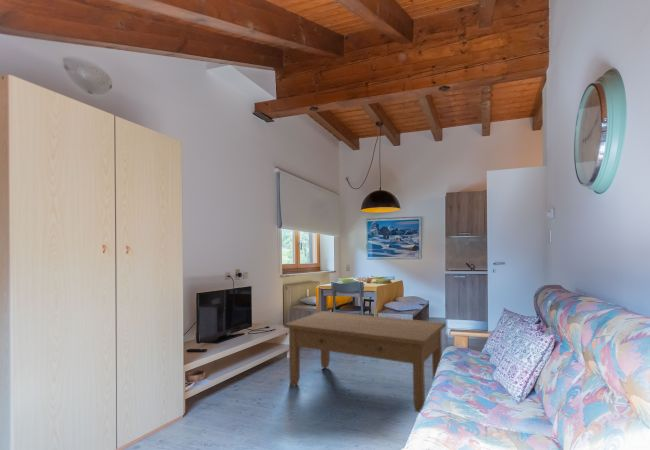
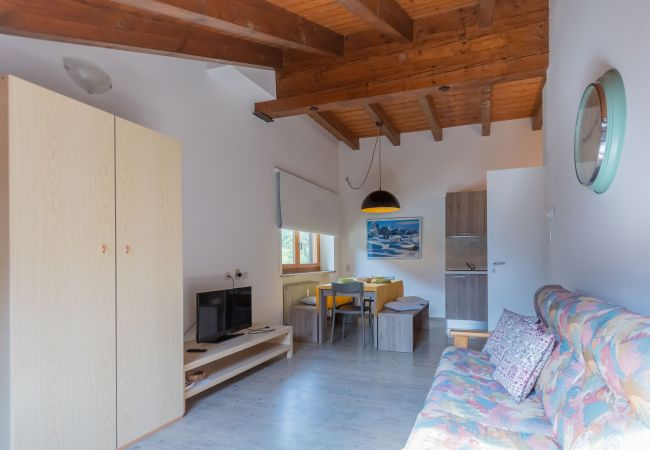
- coffee table (365, 354)
